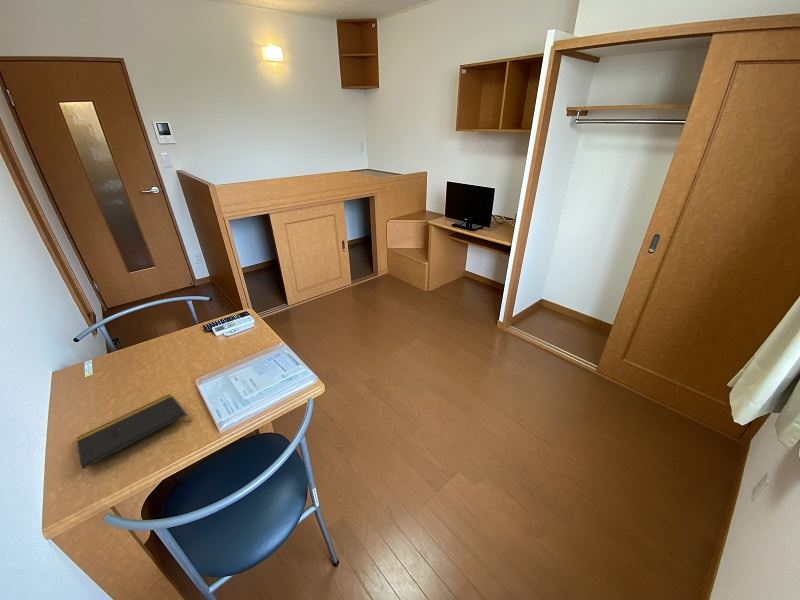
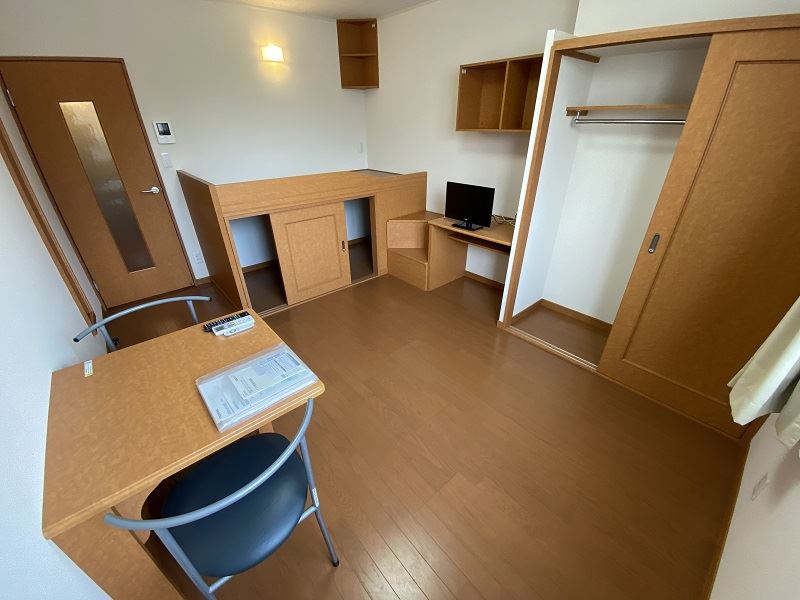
- notepad (132, 426)
